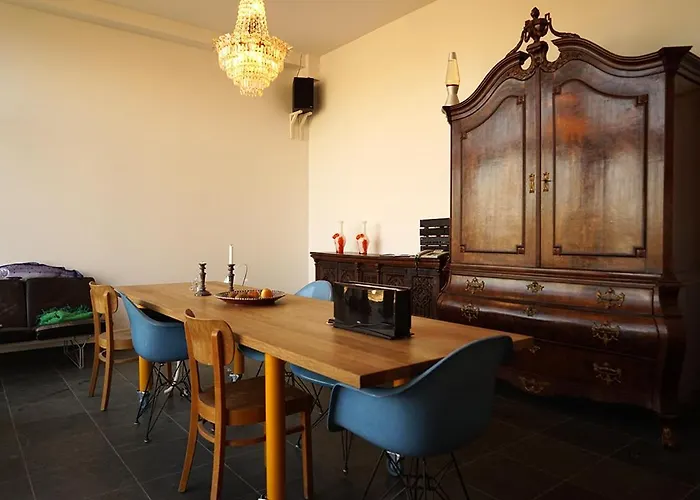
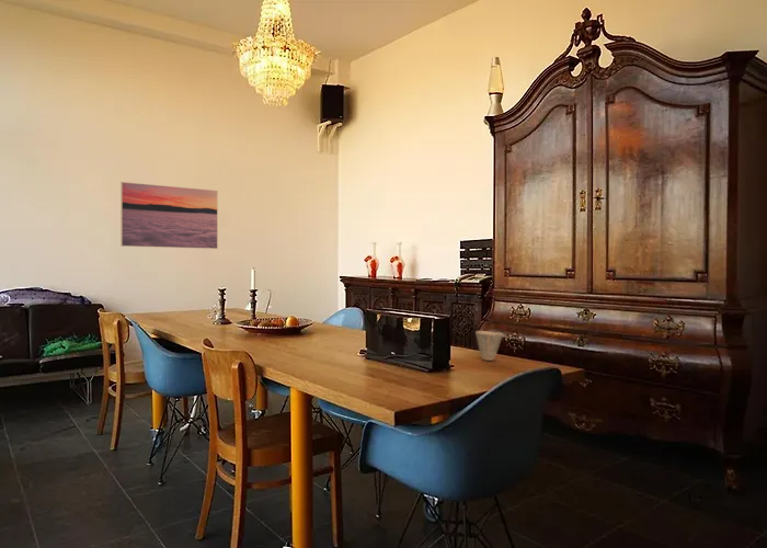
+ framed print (171, 217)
+ cup (489, 345)
